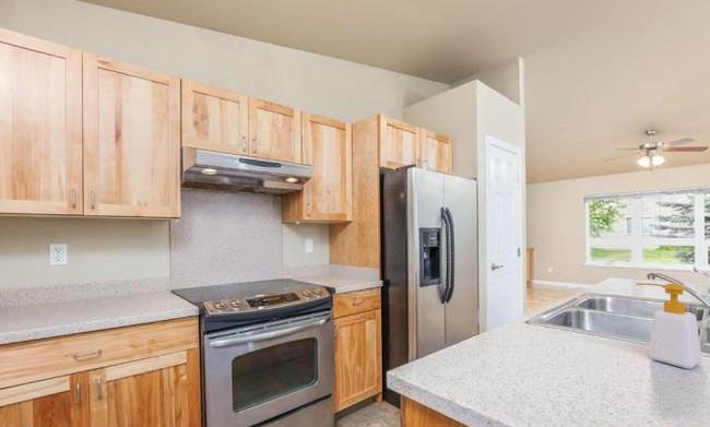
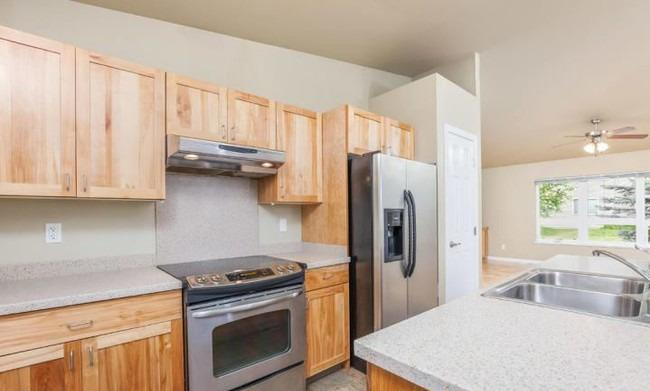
- soap bottle (664, 320)
